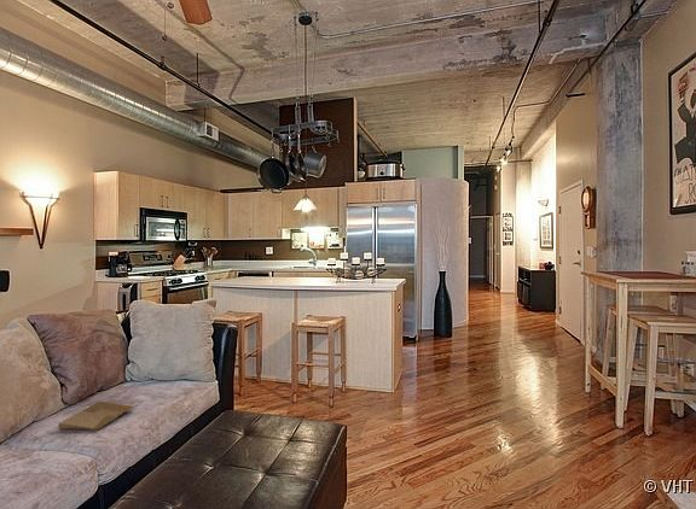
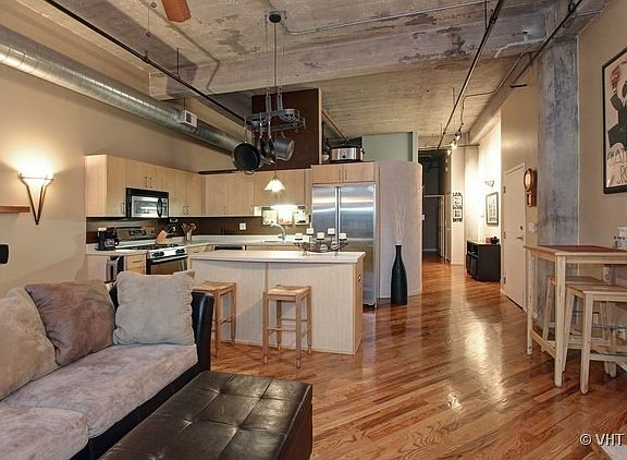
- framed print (98, 415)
